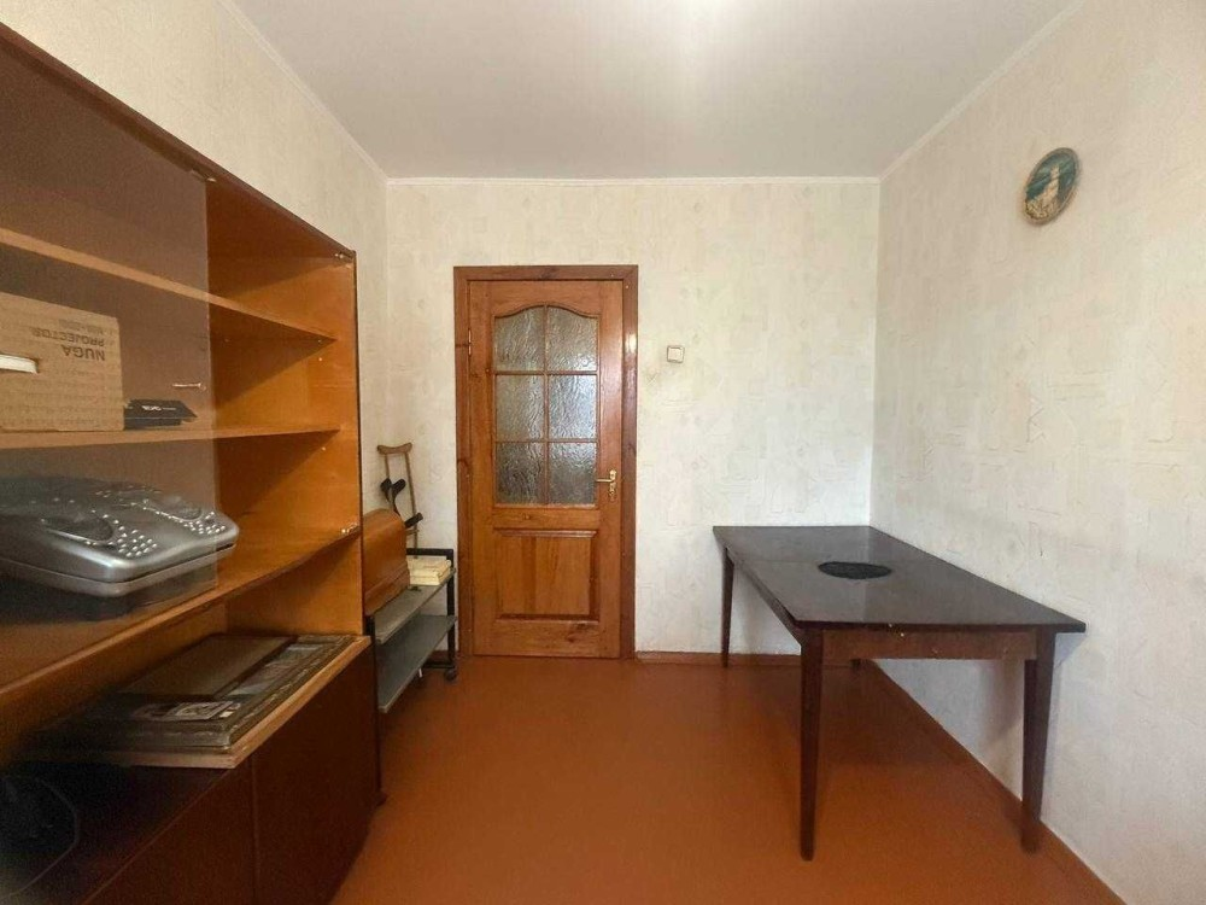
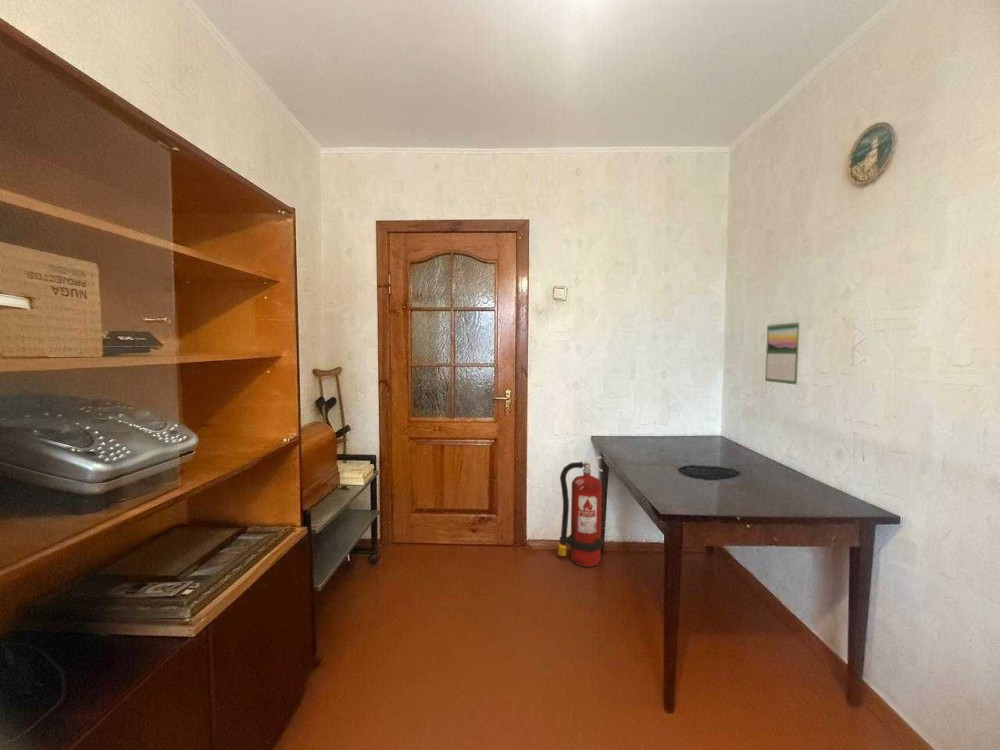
+ fire extinguisher (581, 508)
+ calendar (781, 352)
